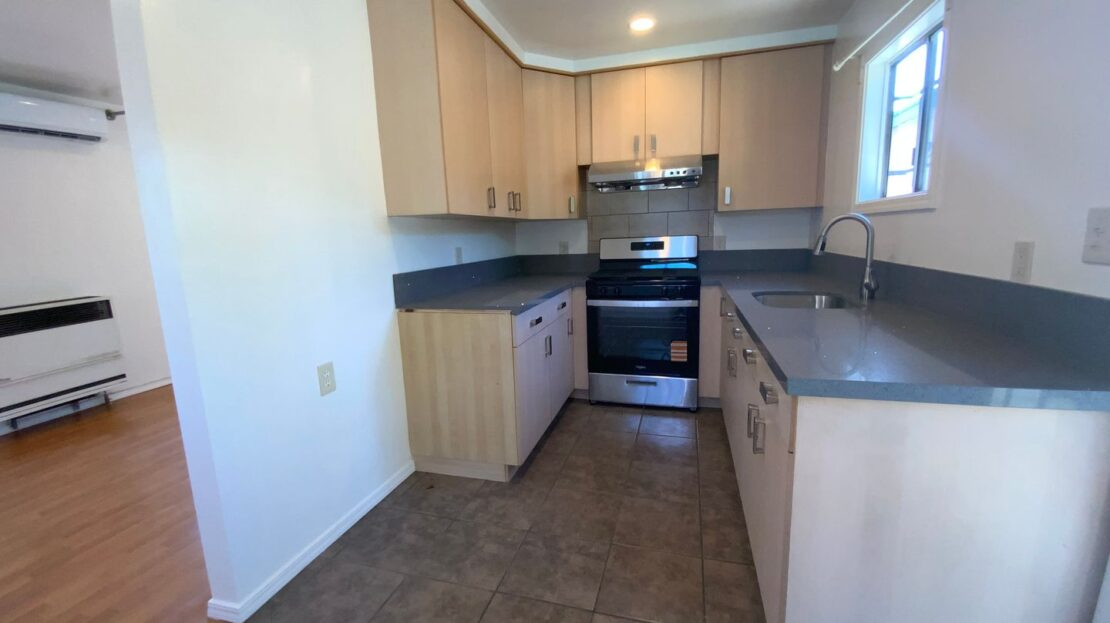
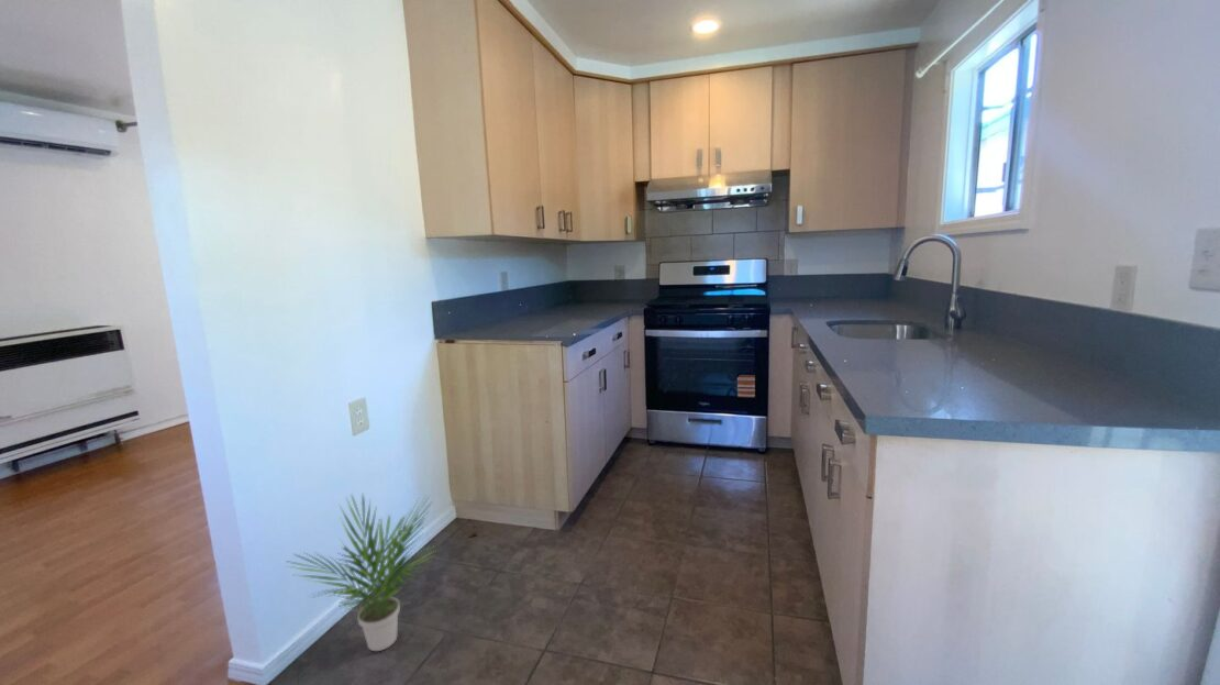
+ potted plant (375, 578)
